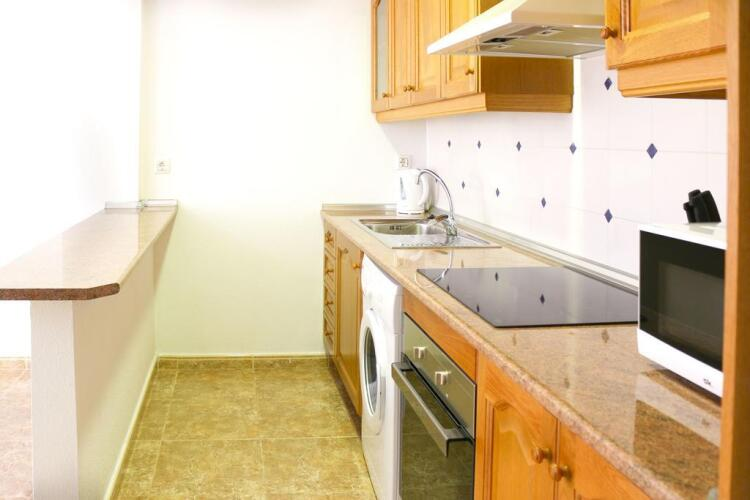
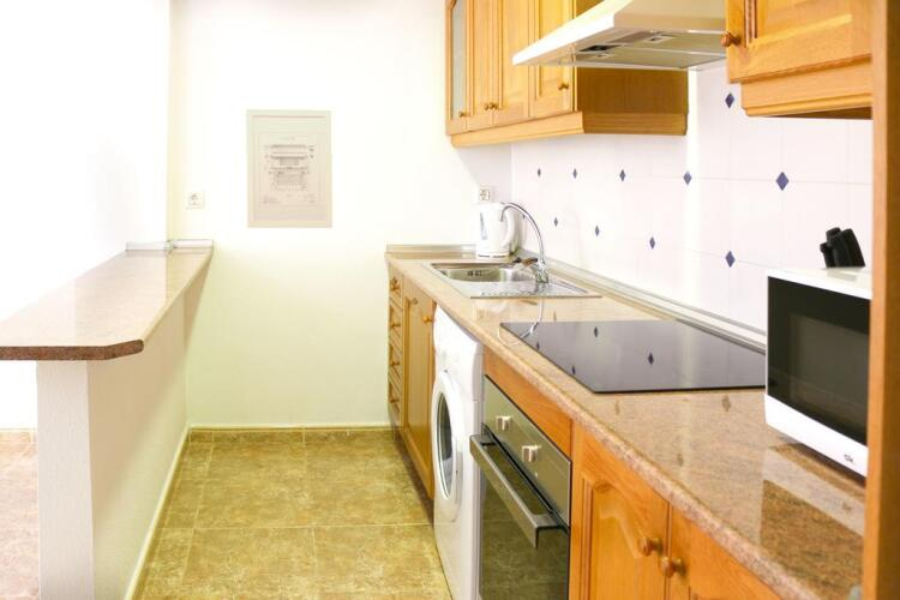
+ wall art (289, 168)
